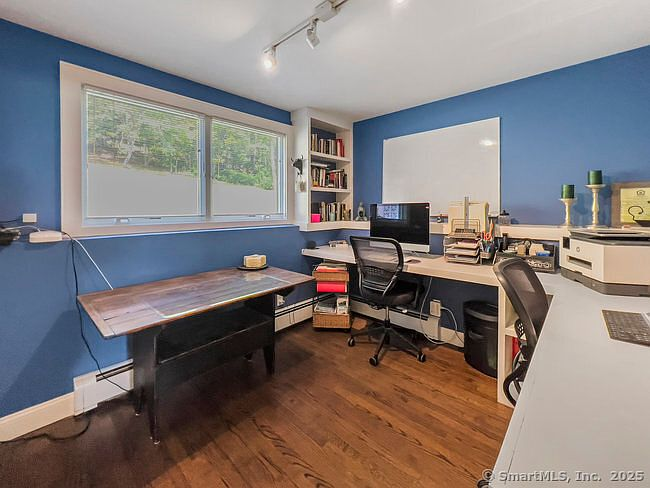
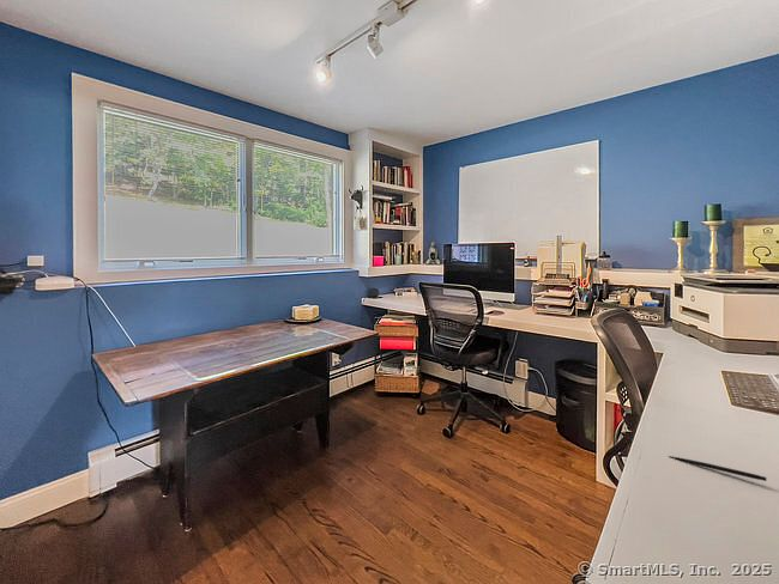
+ pen (713, 466)
